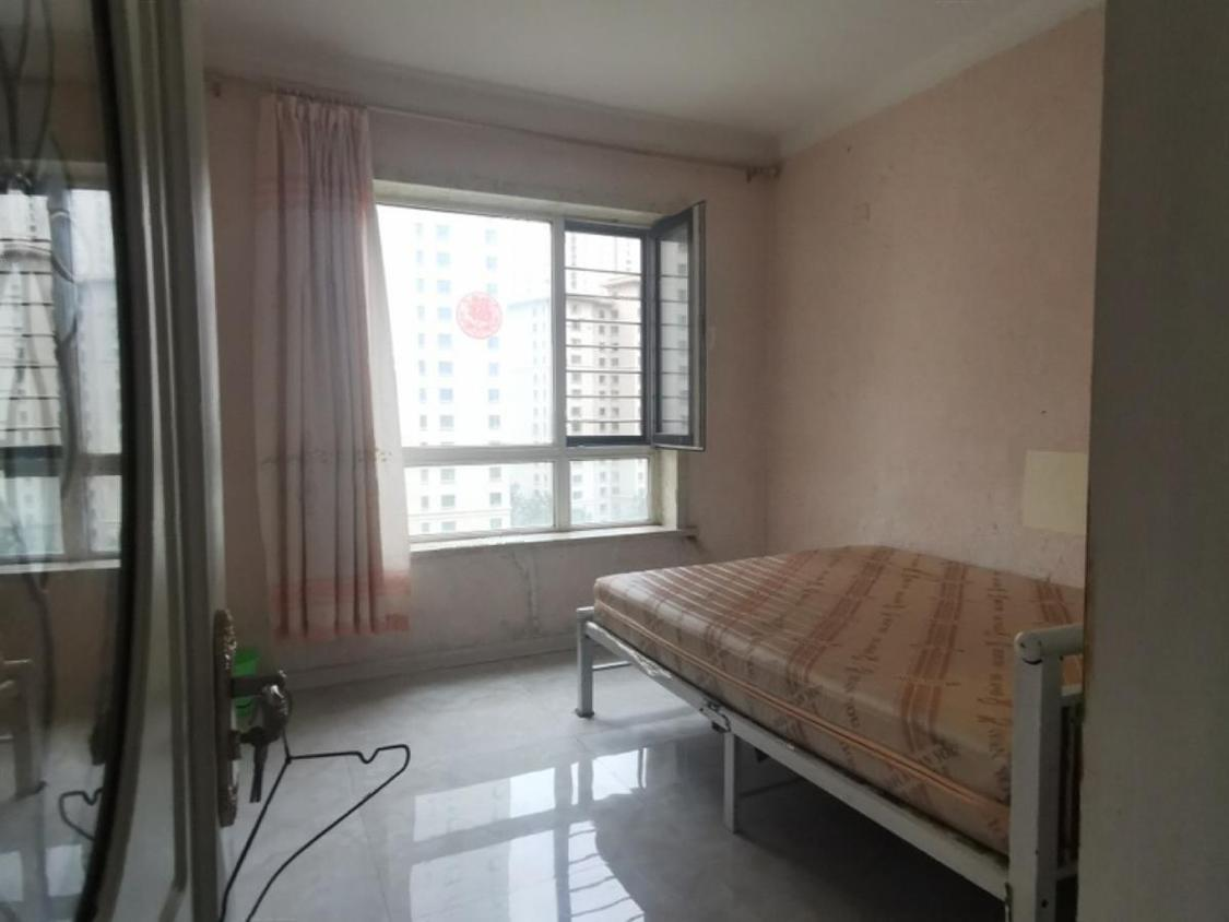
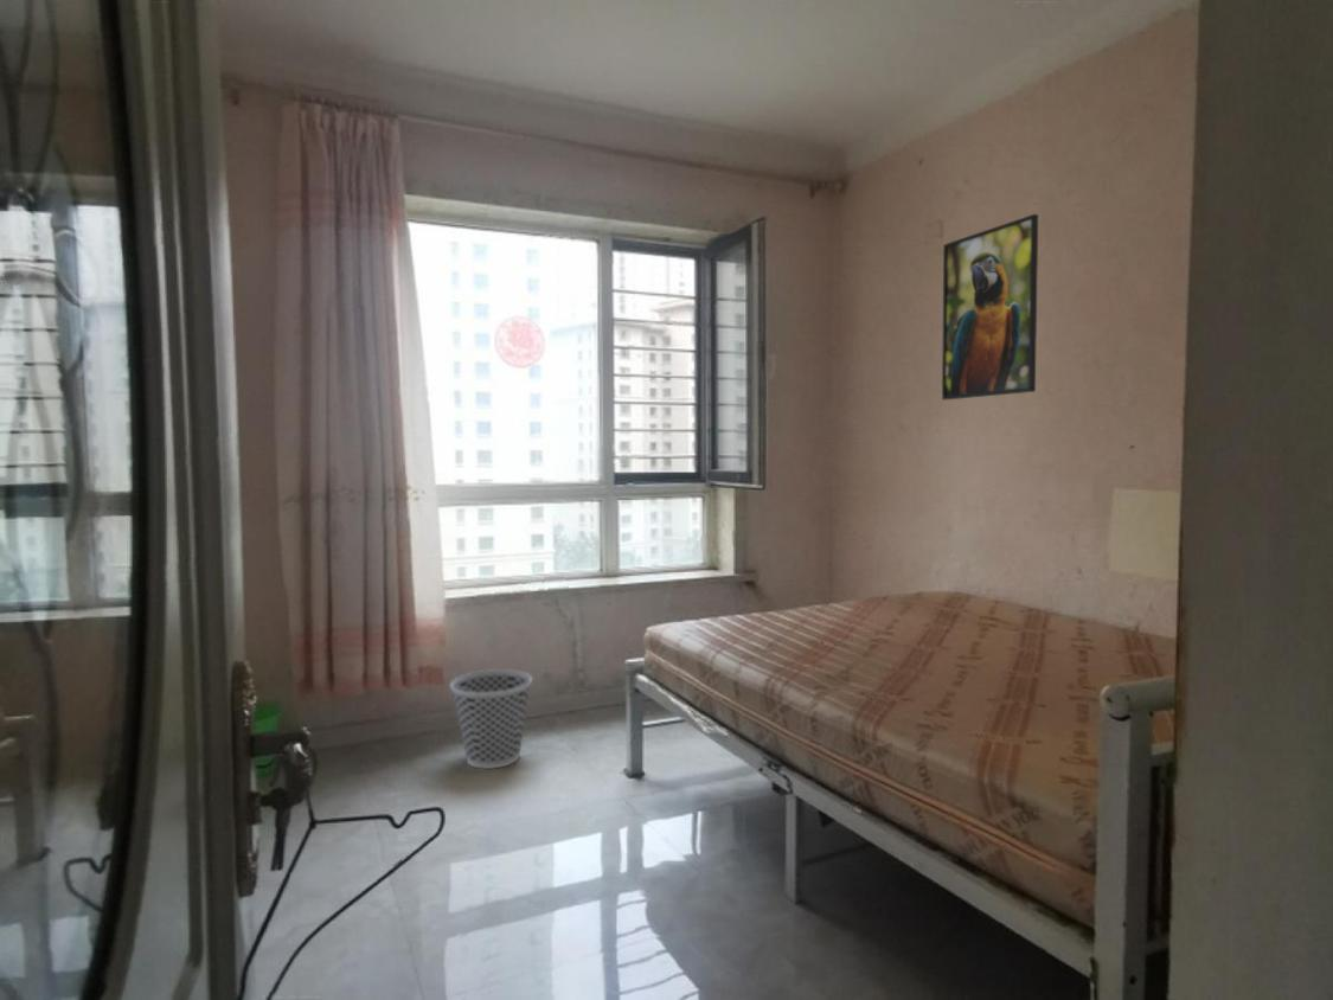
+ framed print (986, 313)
+ wastebasket (492, 719)
